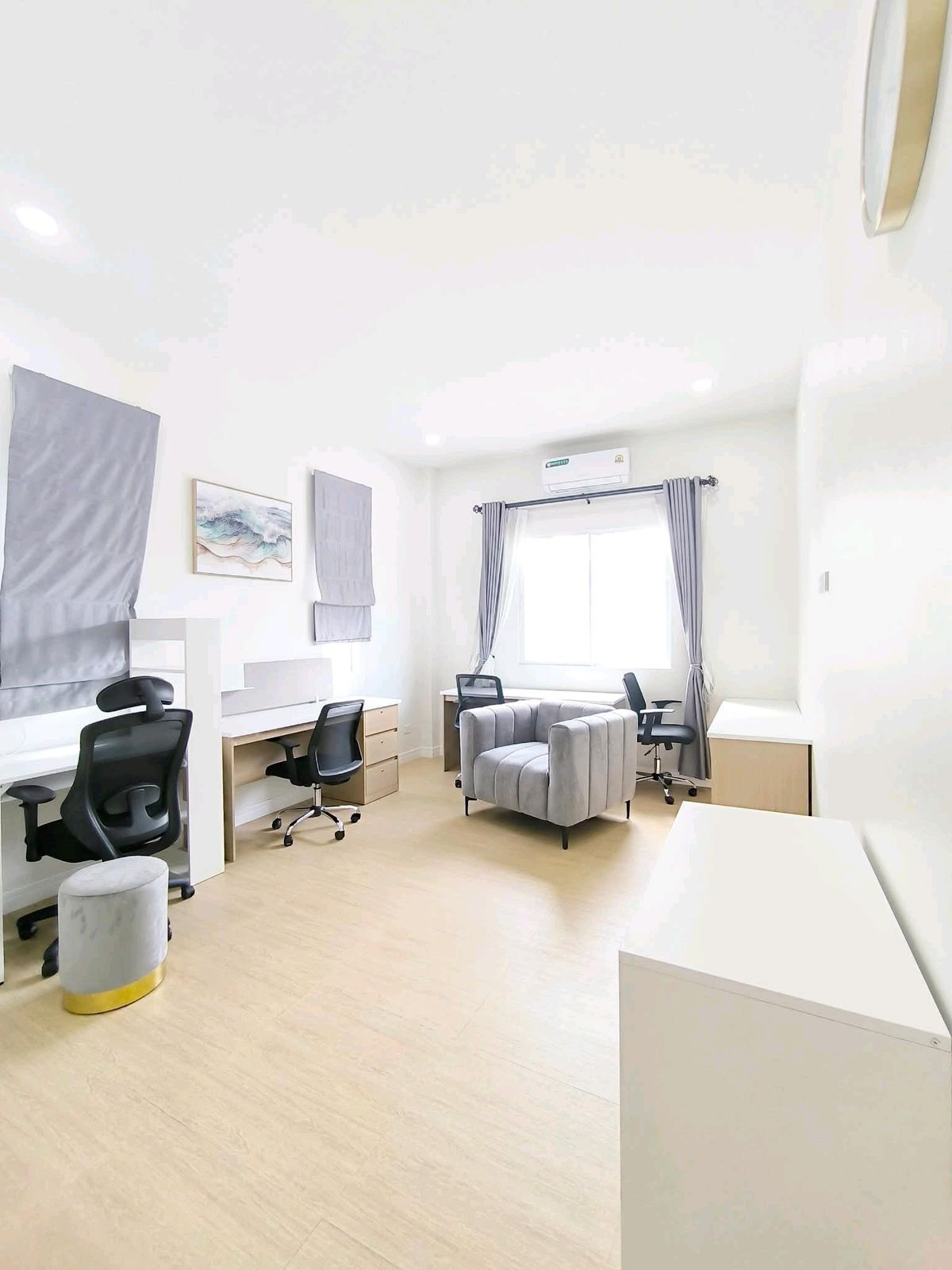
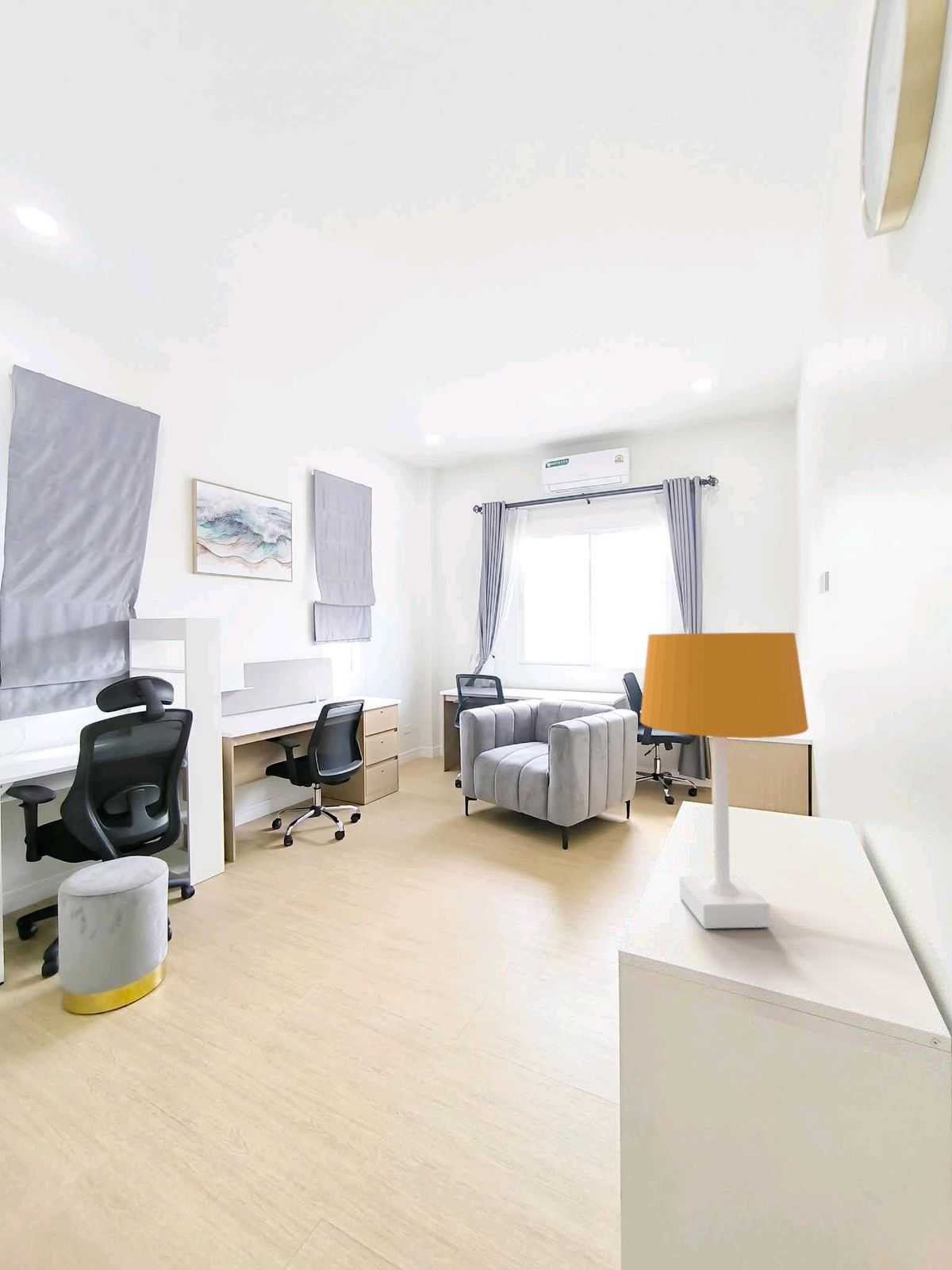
+ desk lamp (720, 772)
